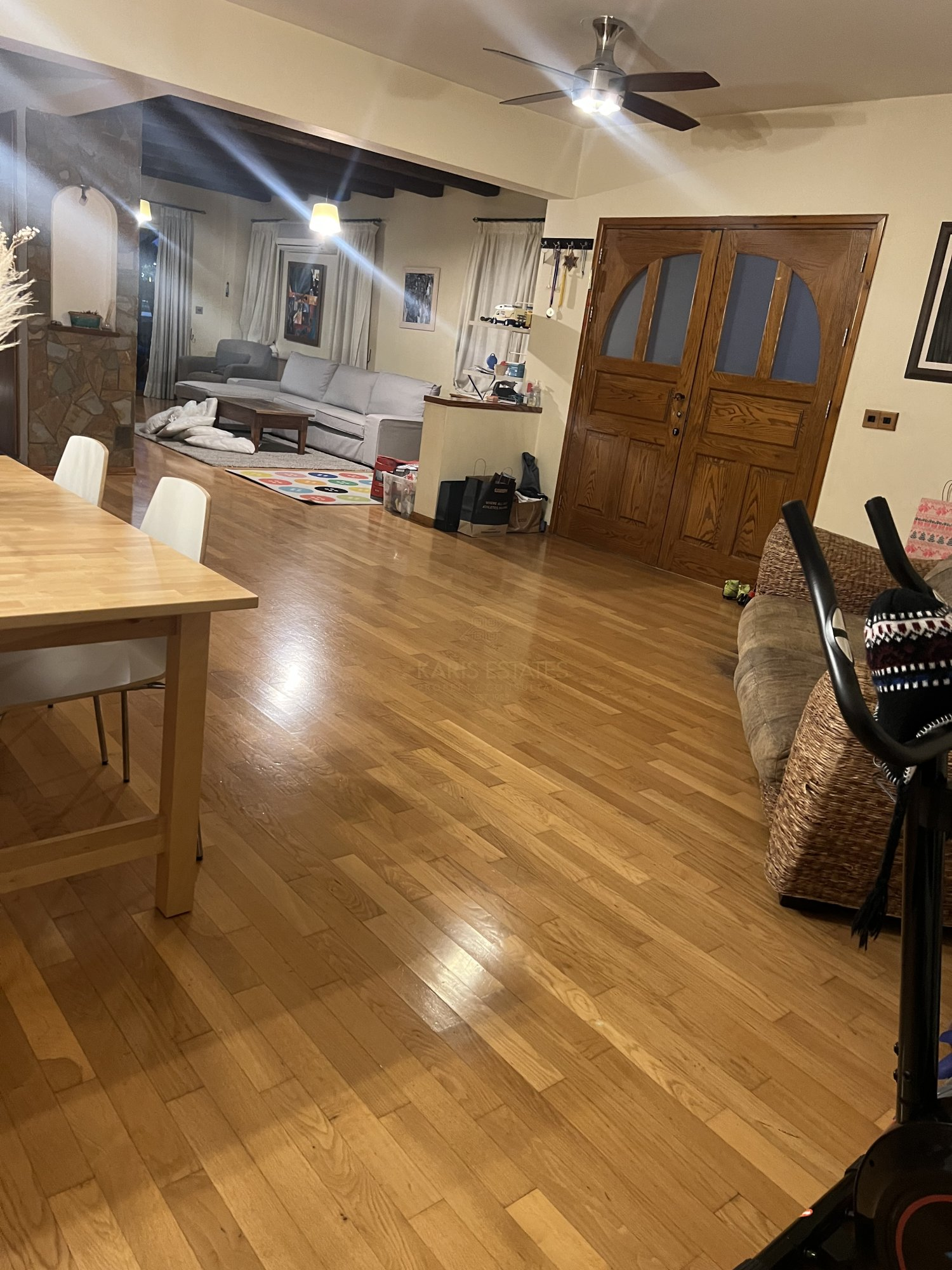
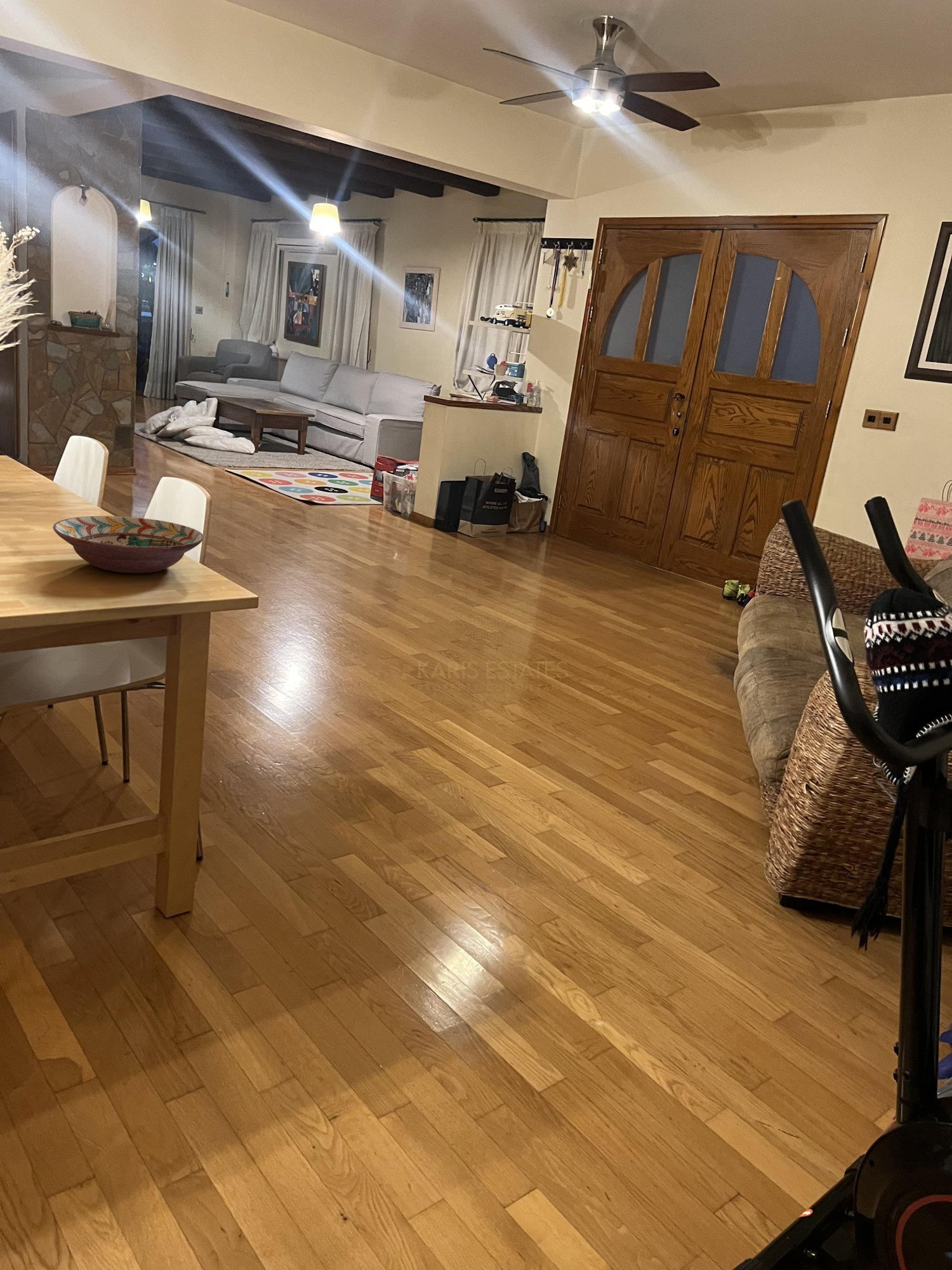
+ decorative bowl (129, 547)
